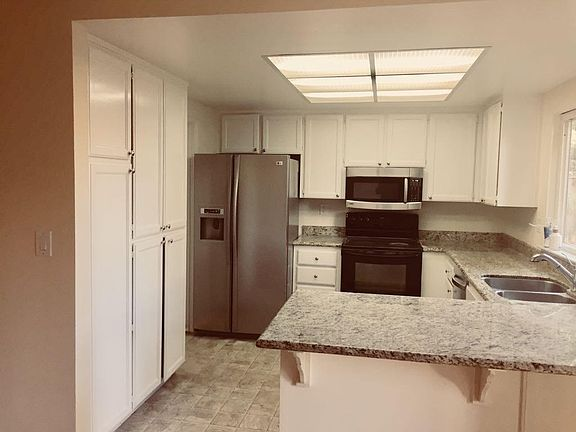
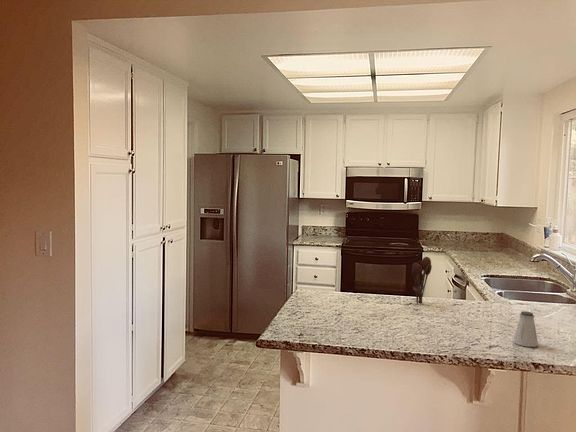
+ saltshaker (526, 327)
+ utensil holder (421, 280)
